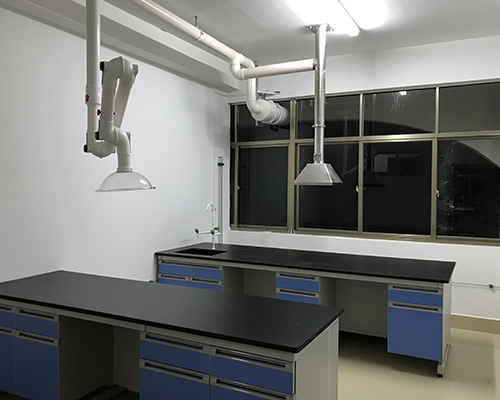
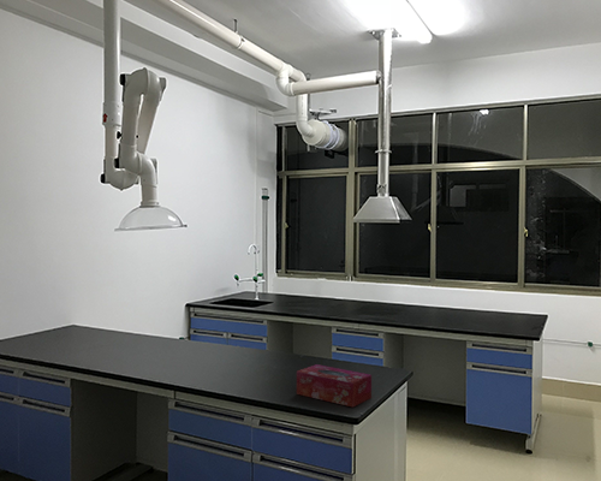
+ tissue box (333, 384)
